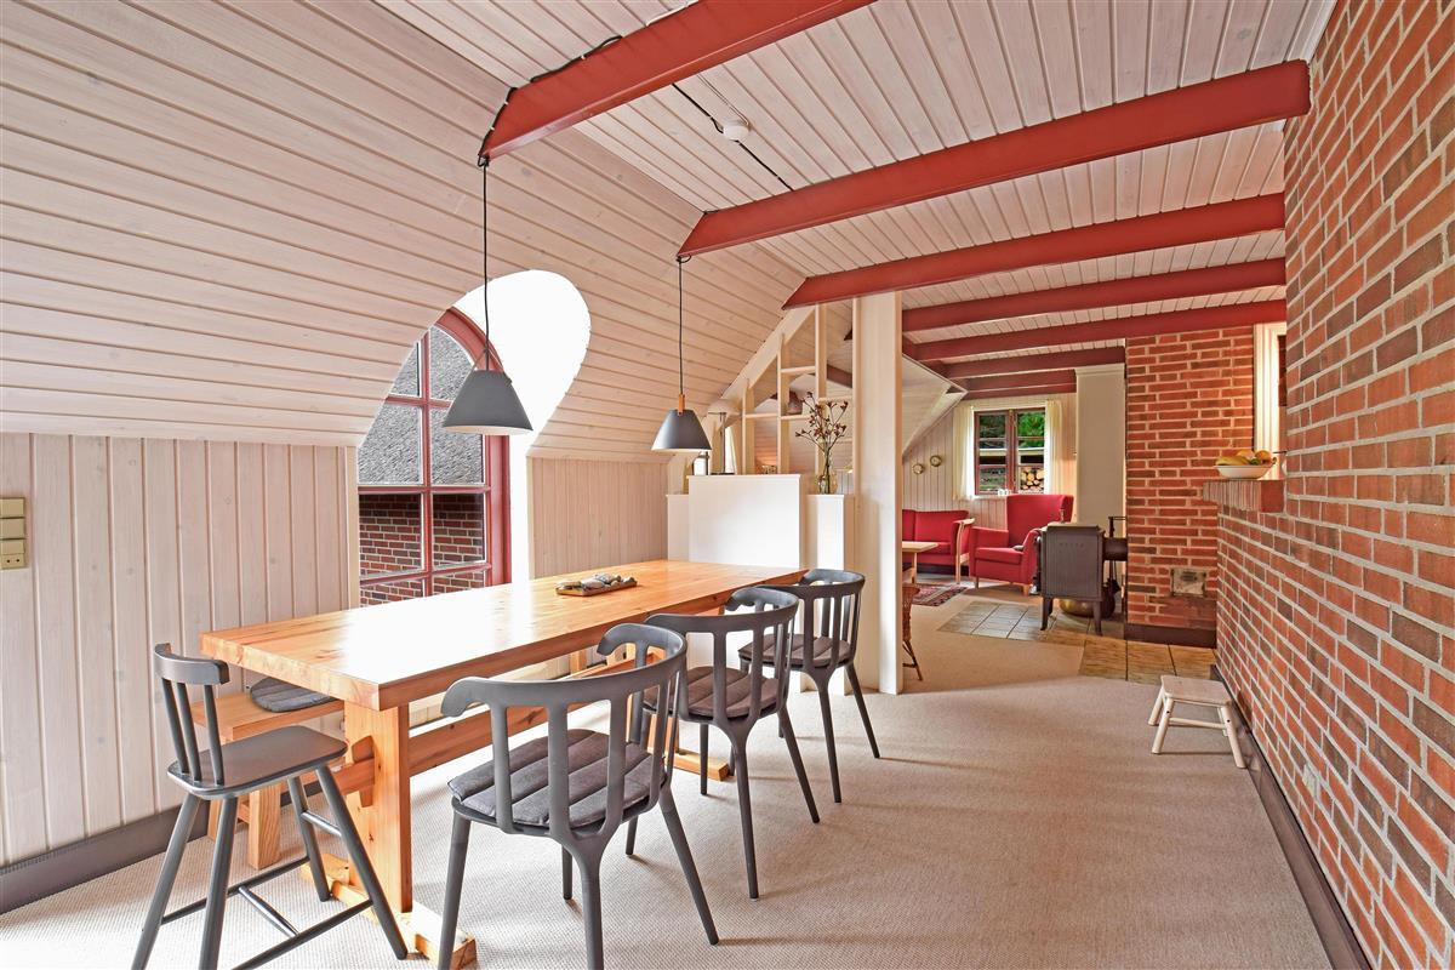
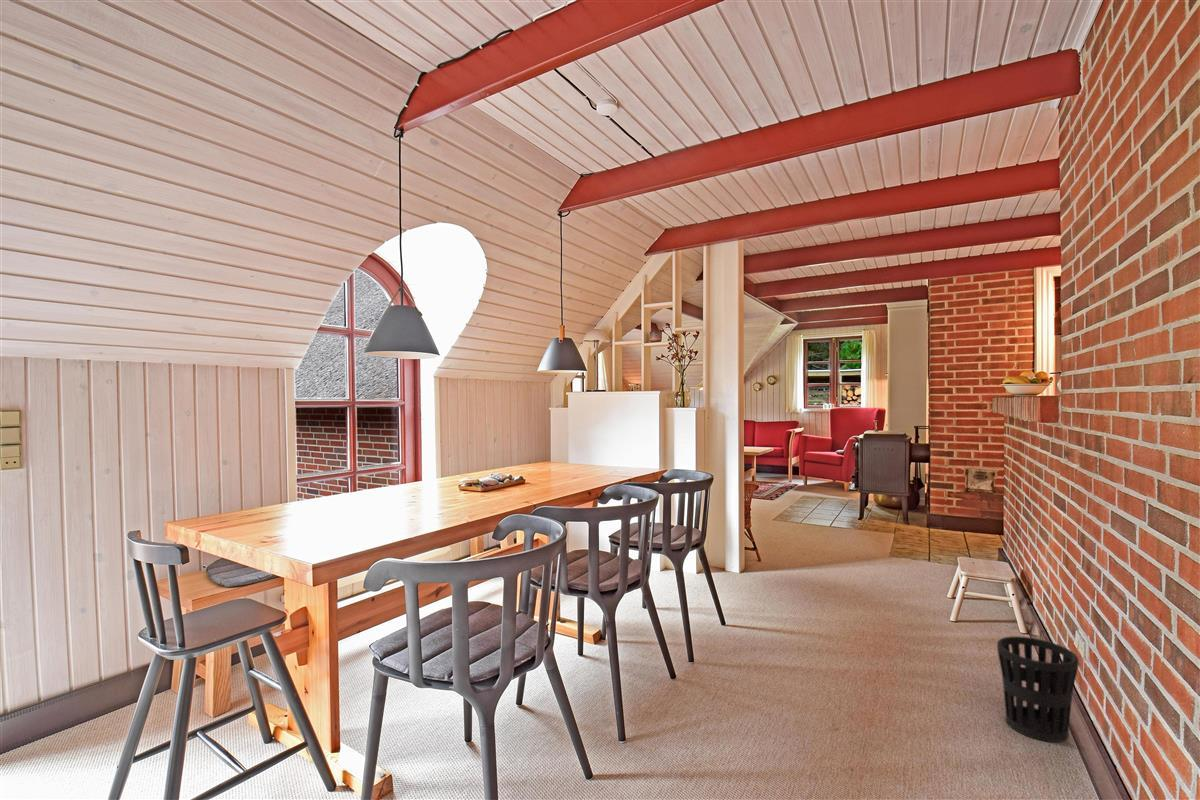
+ wastebasket (1034, 688)
